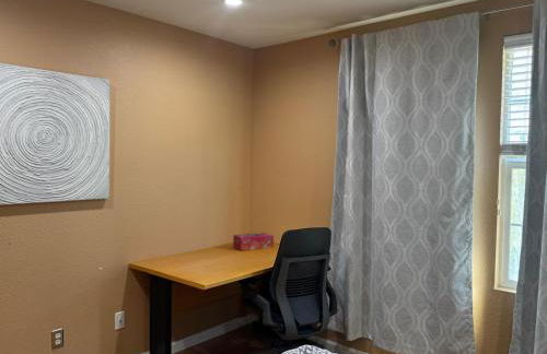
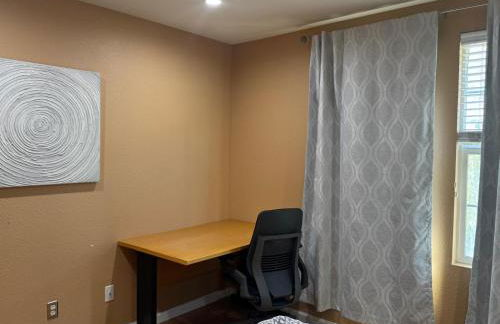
- tissue box (253, 240)
